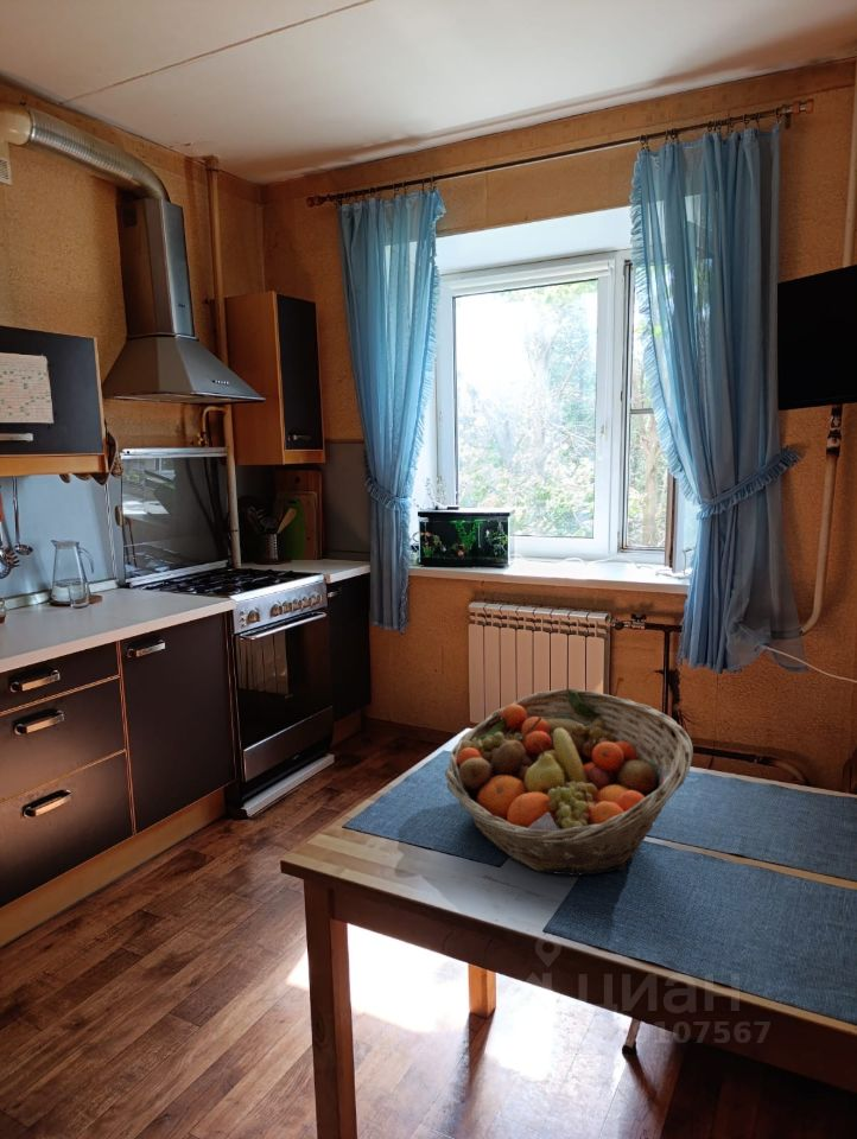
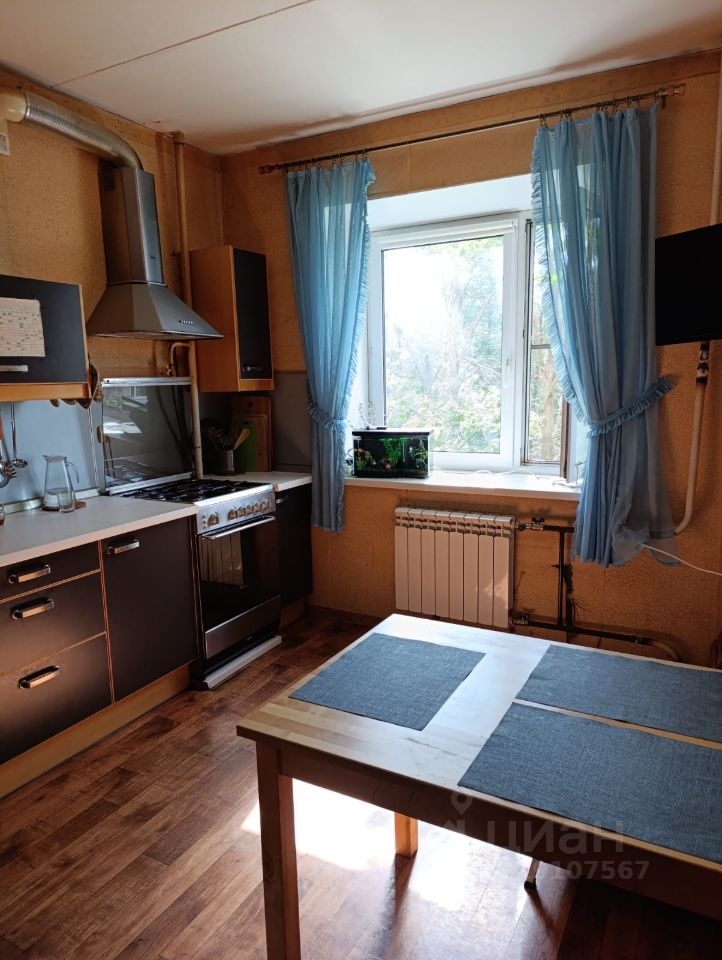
- fruit basket (561, 772)
